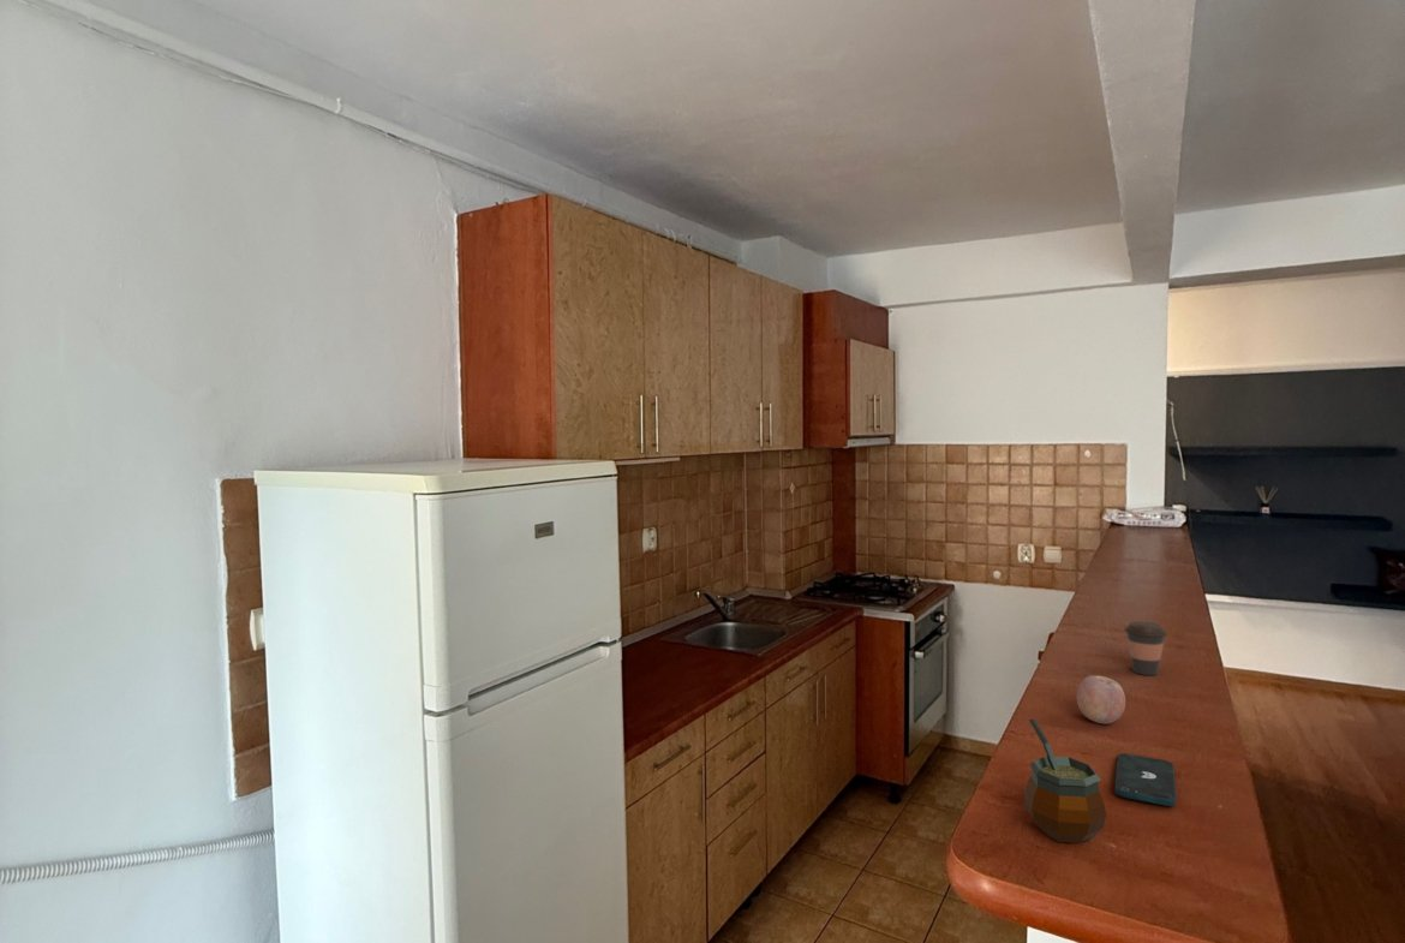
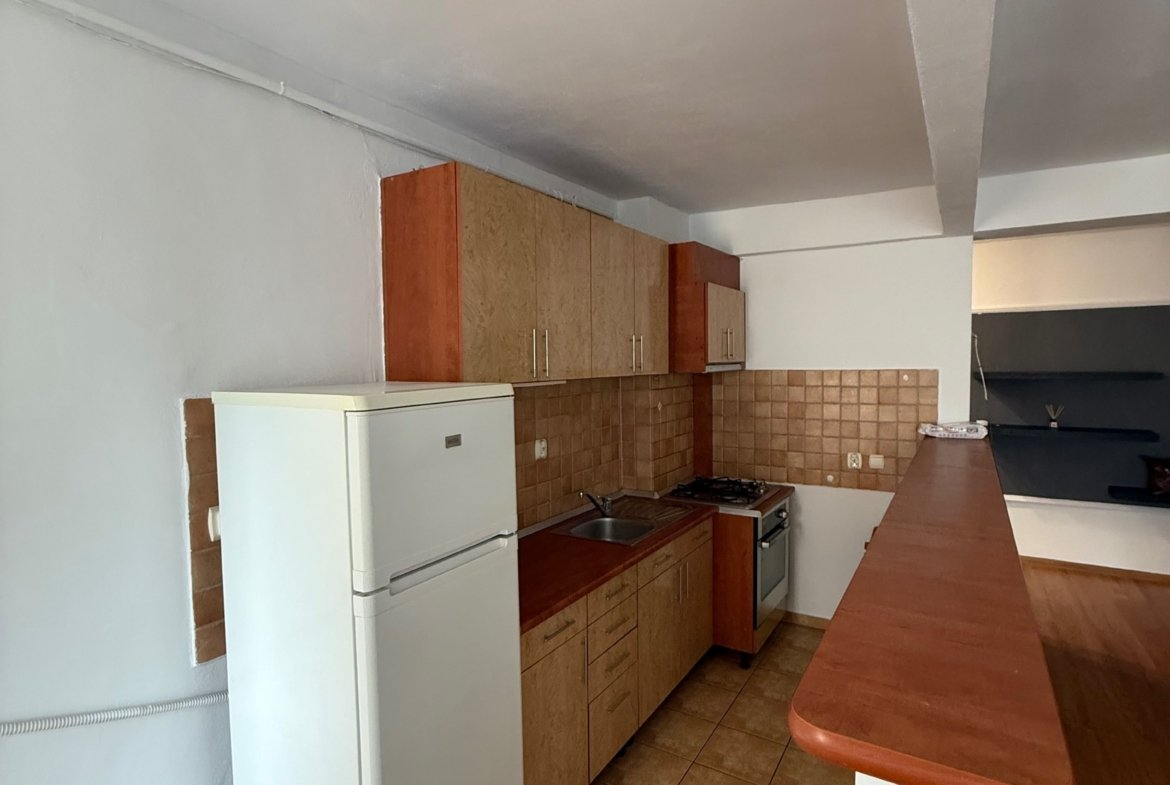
- fruit (1100, 699)
- smartphone (1144, 777)
- coffee cup (1144, 647)
- gourd (1056, 780)
